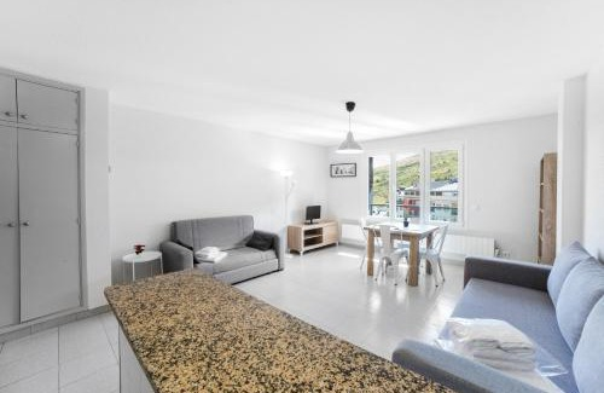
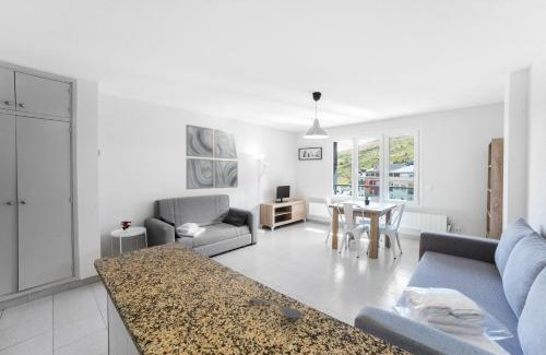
+ soupspoon (273, 304)
+ wall art (214, 157)
